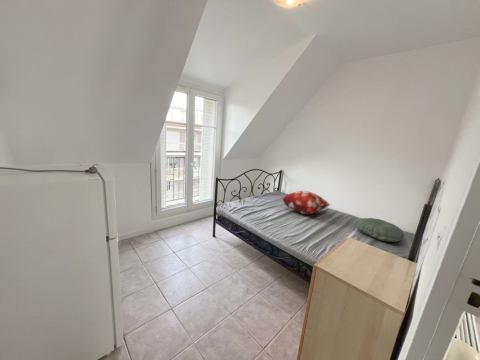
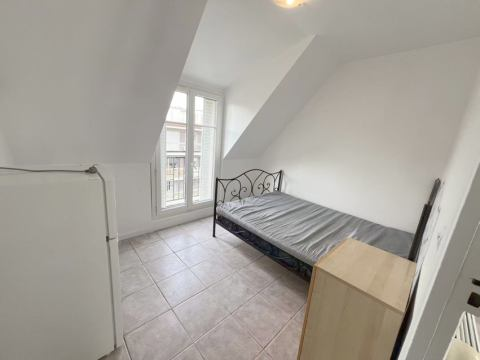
- pillow (379, 228)
- decorative pillow (306, 201)
